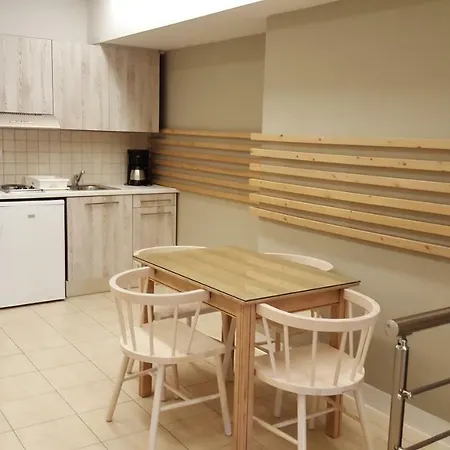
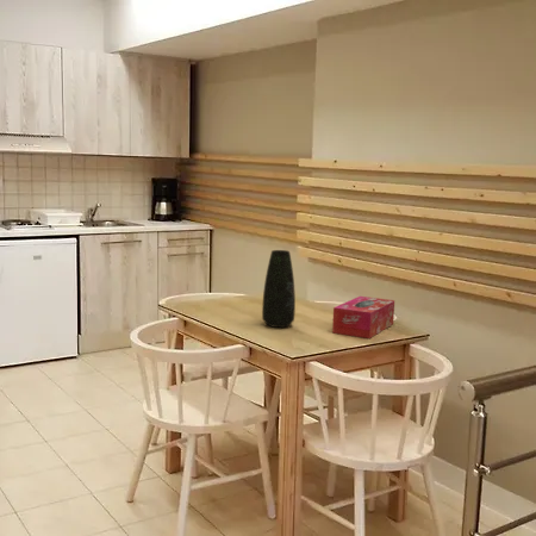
+ tissue box (364, 316)
+ vase (279, 288)
